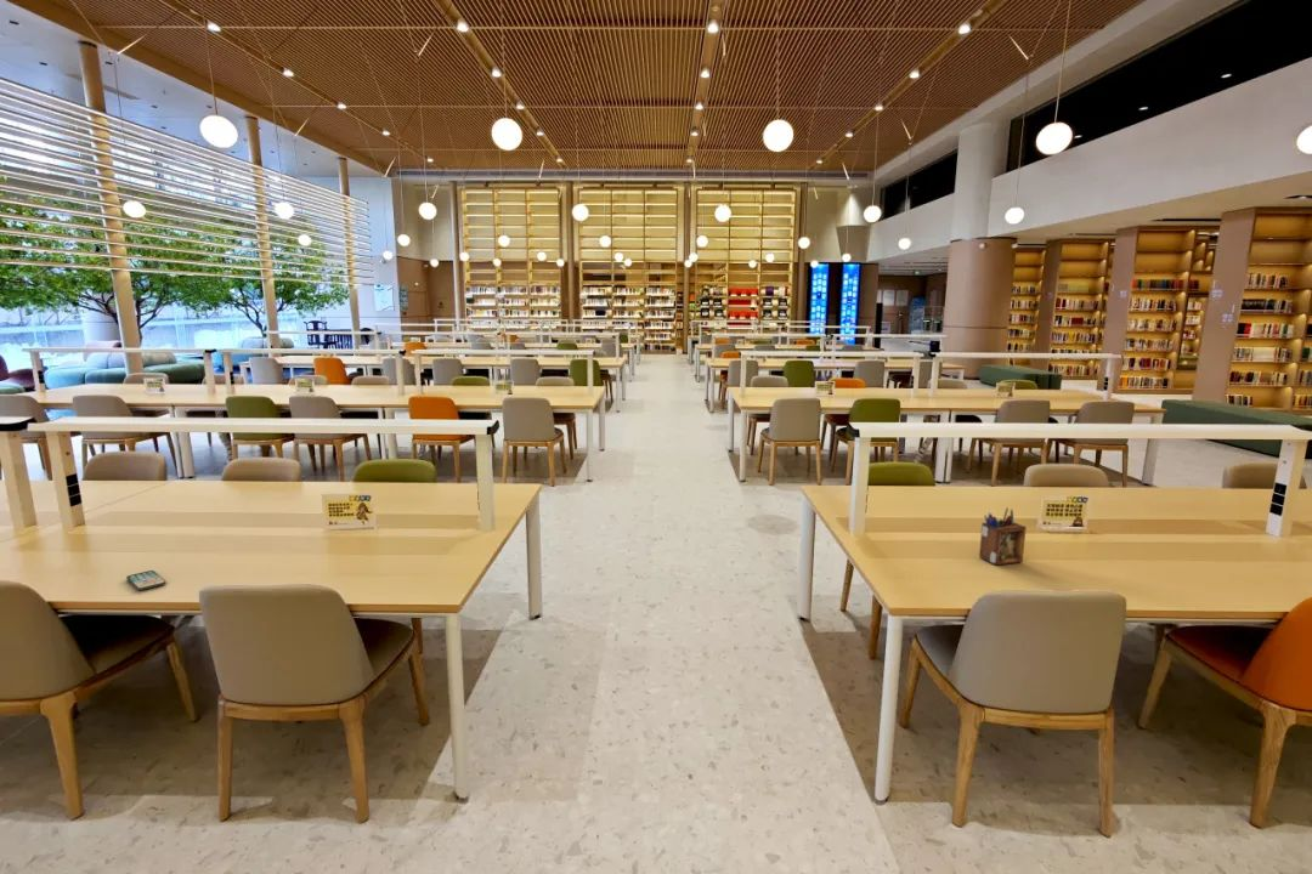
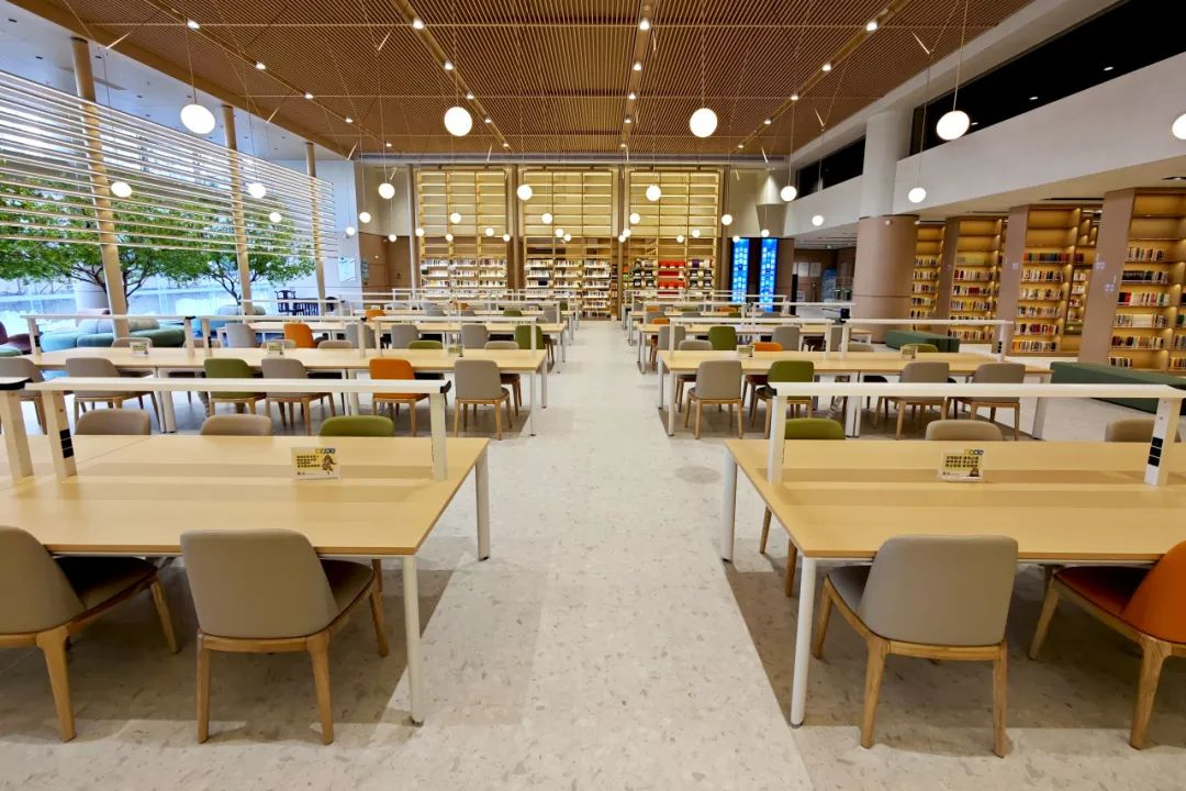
- smartphone (146, 579)
- desk organizer (1002, 535)
